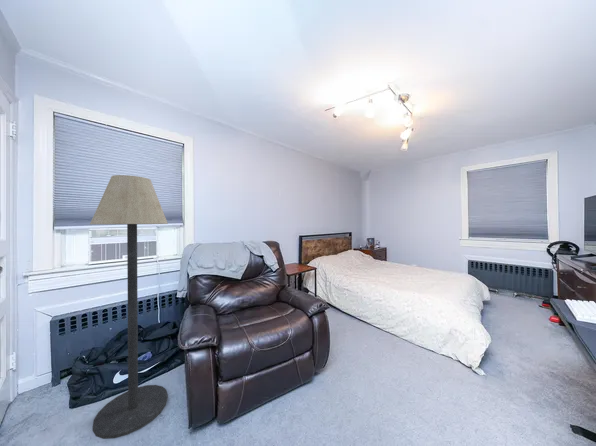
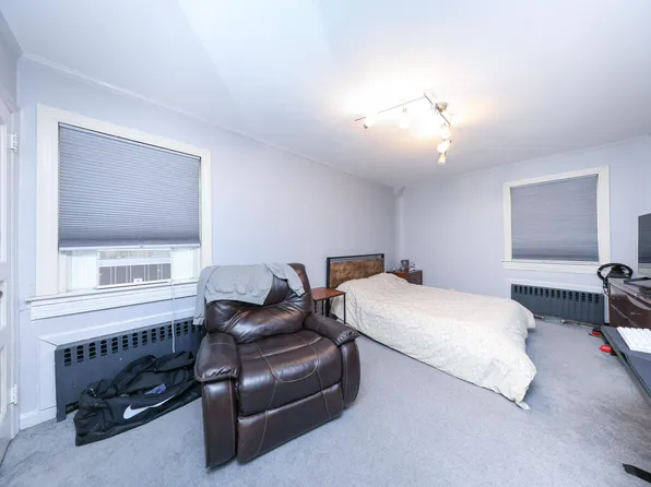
- floor lamp (132, 293)
